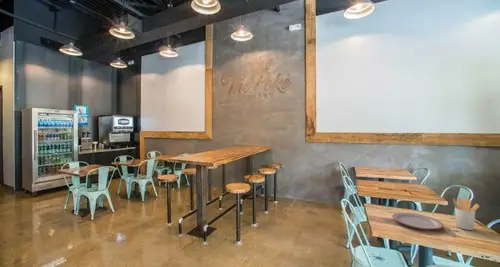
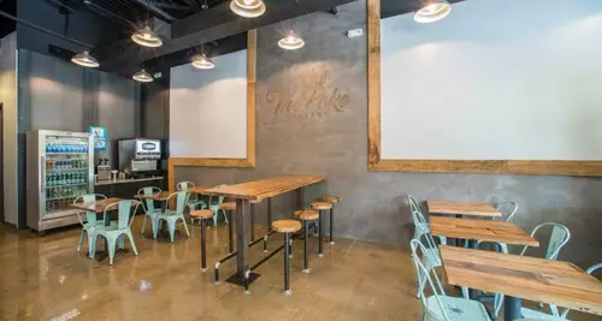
- utensil holder (464, 212)
- plate (416, 221)
